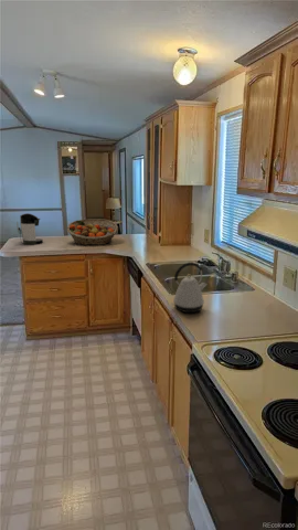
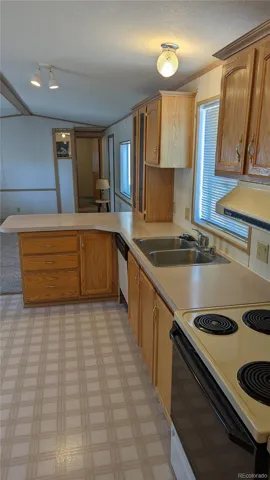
- kettle (190, 286)
- coffee maker (30, 229)
- fruit basket (93, 231)
